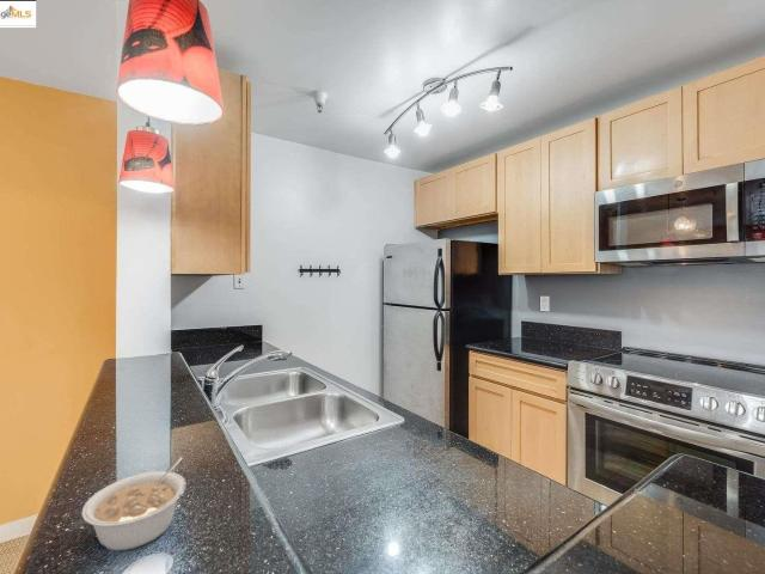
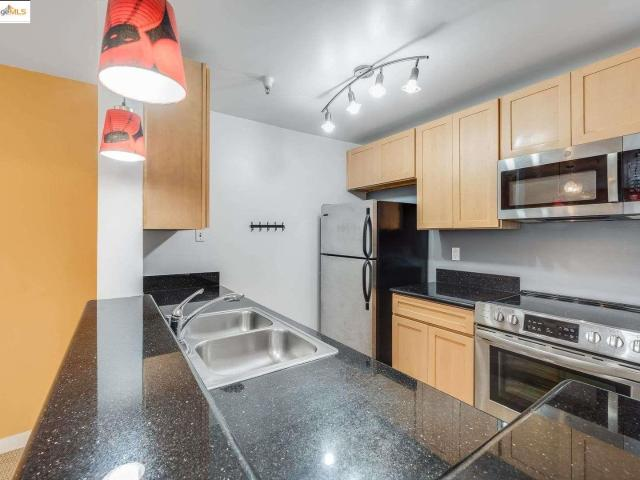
- legume (137, 506)
